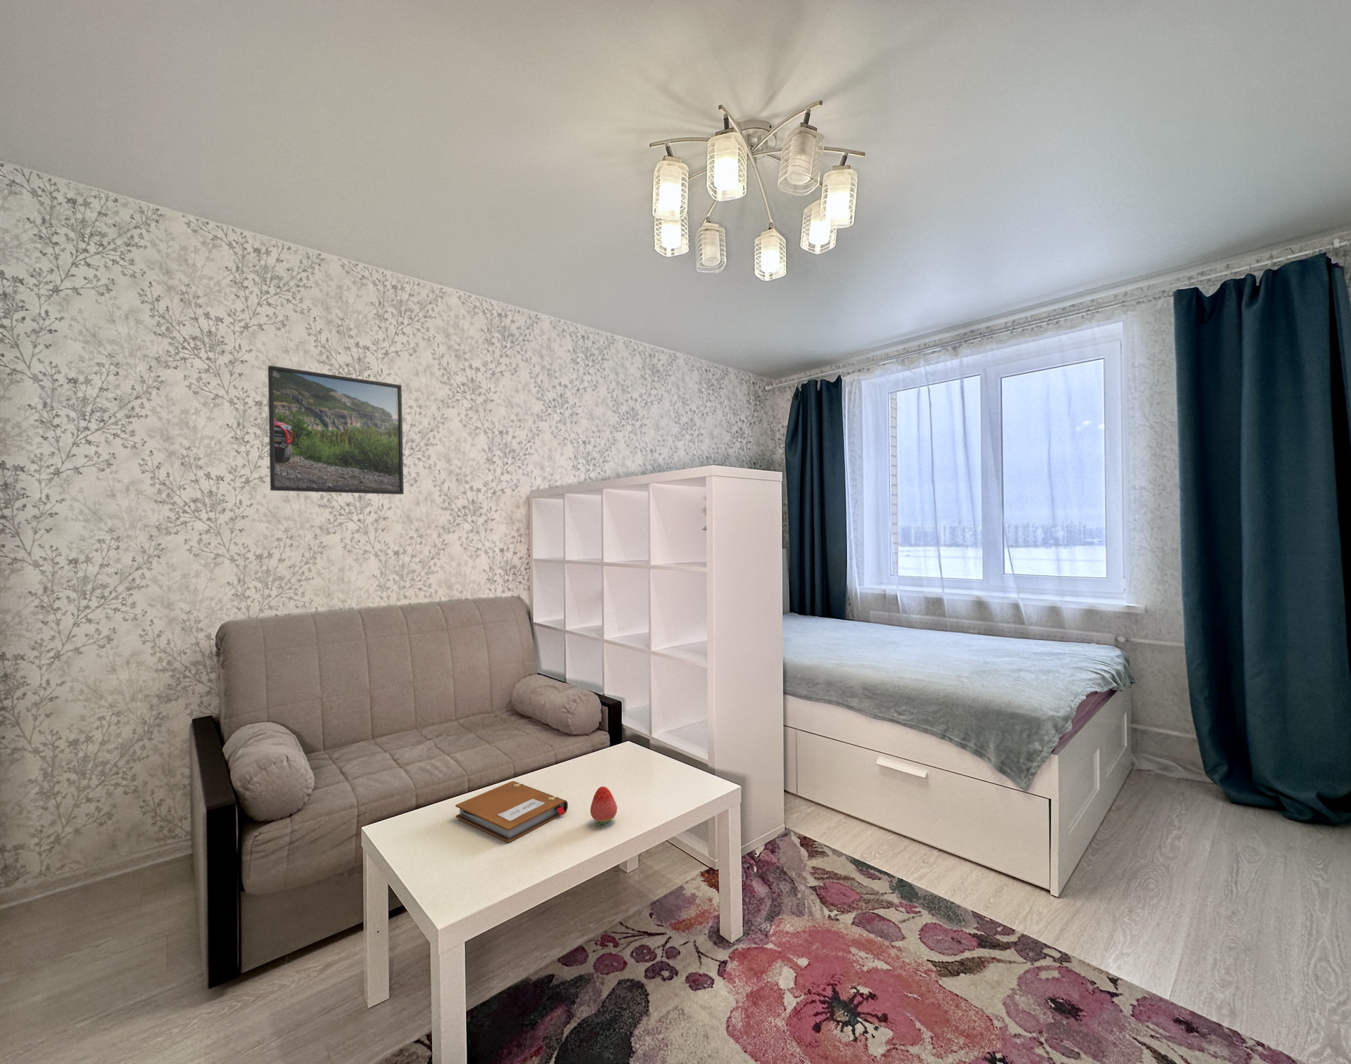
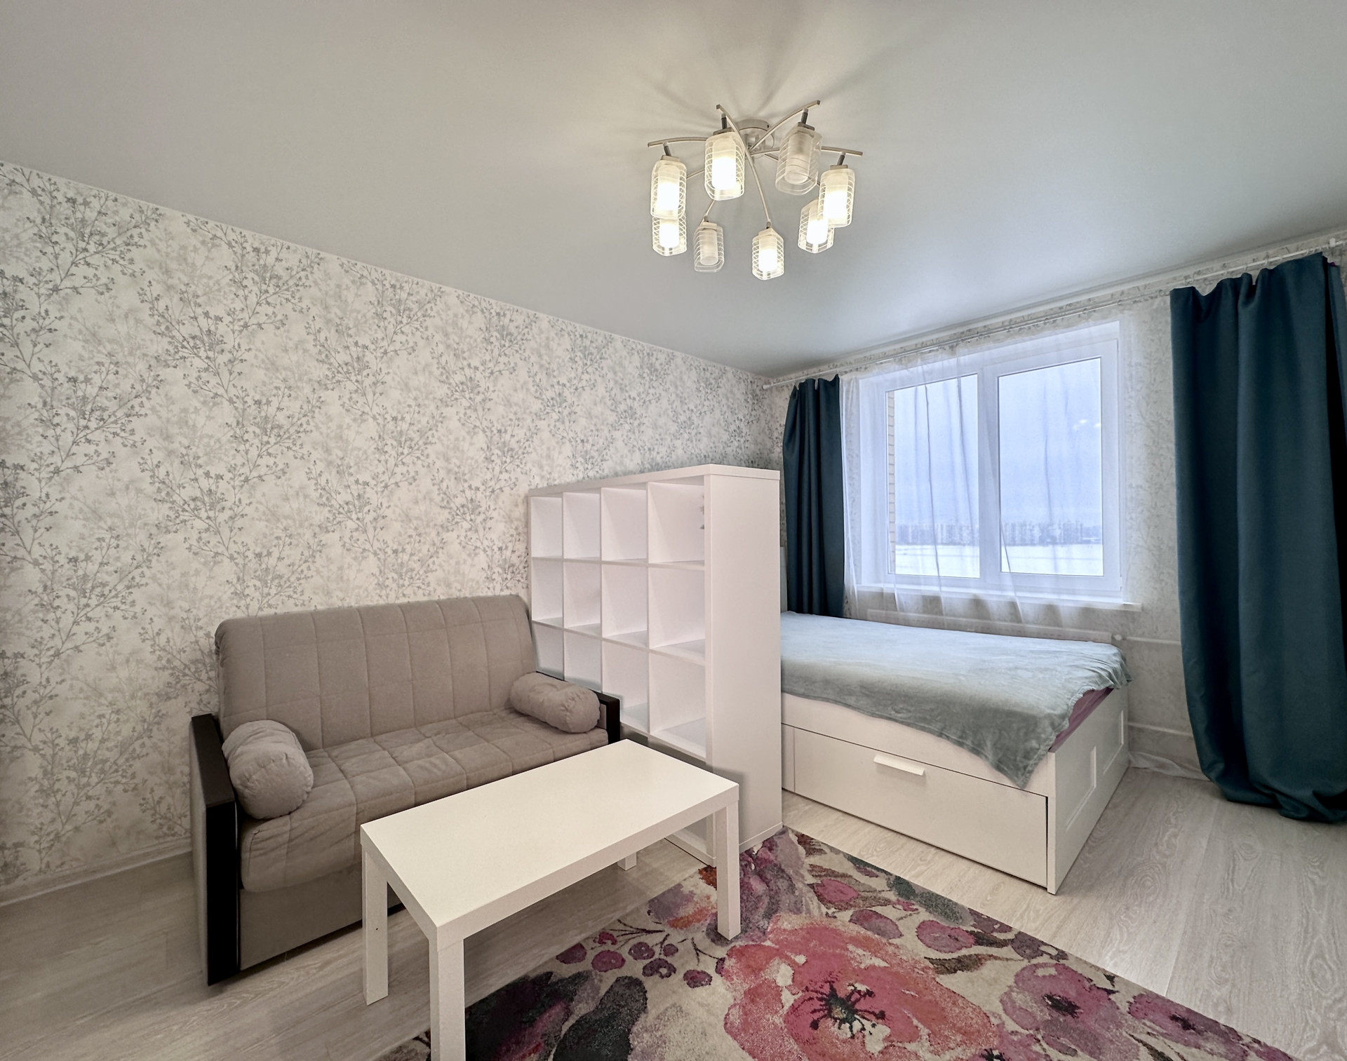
- fruit (603, 804)
- notebook (513, 809)
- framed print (340, 434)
